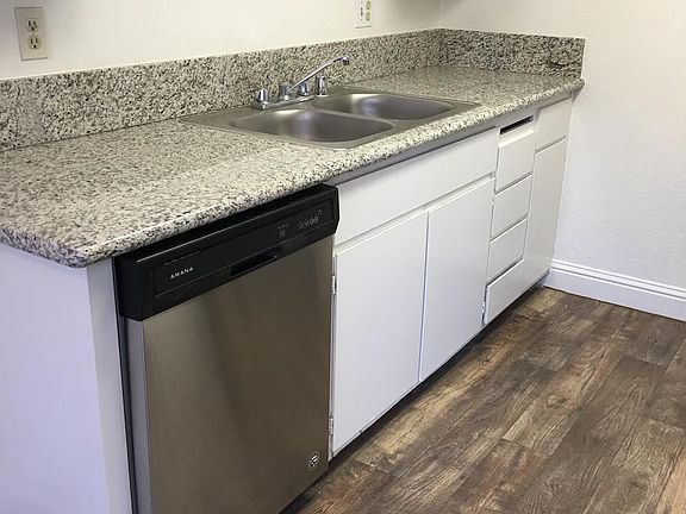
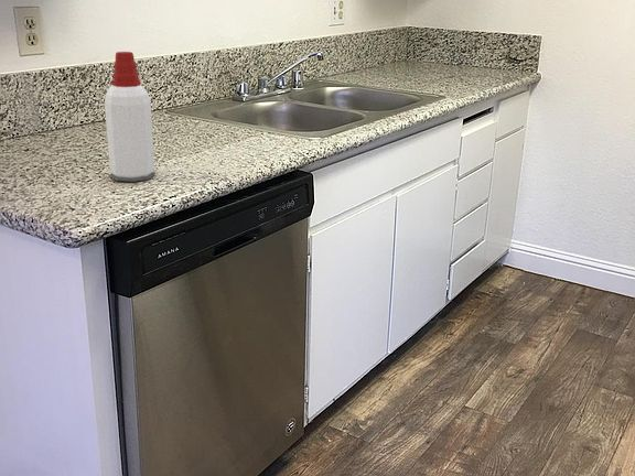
+ spray bottle (128, 116)
